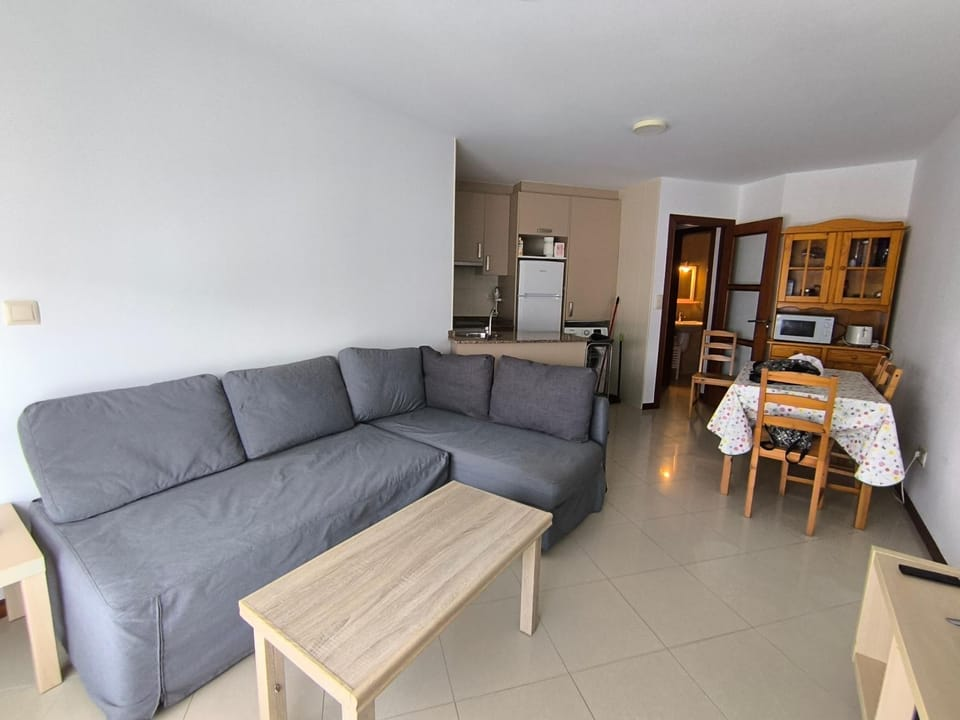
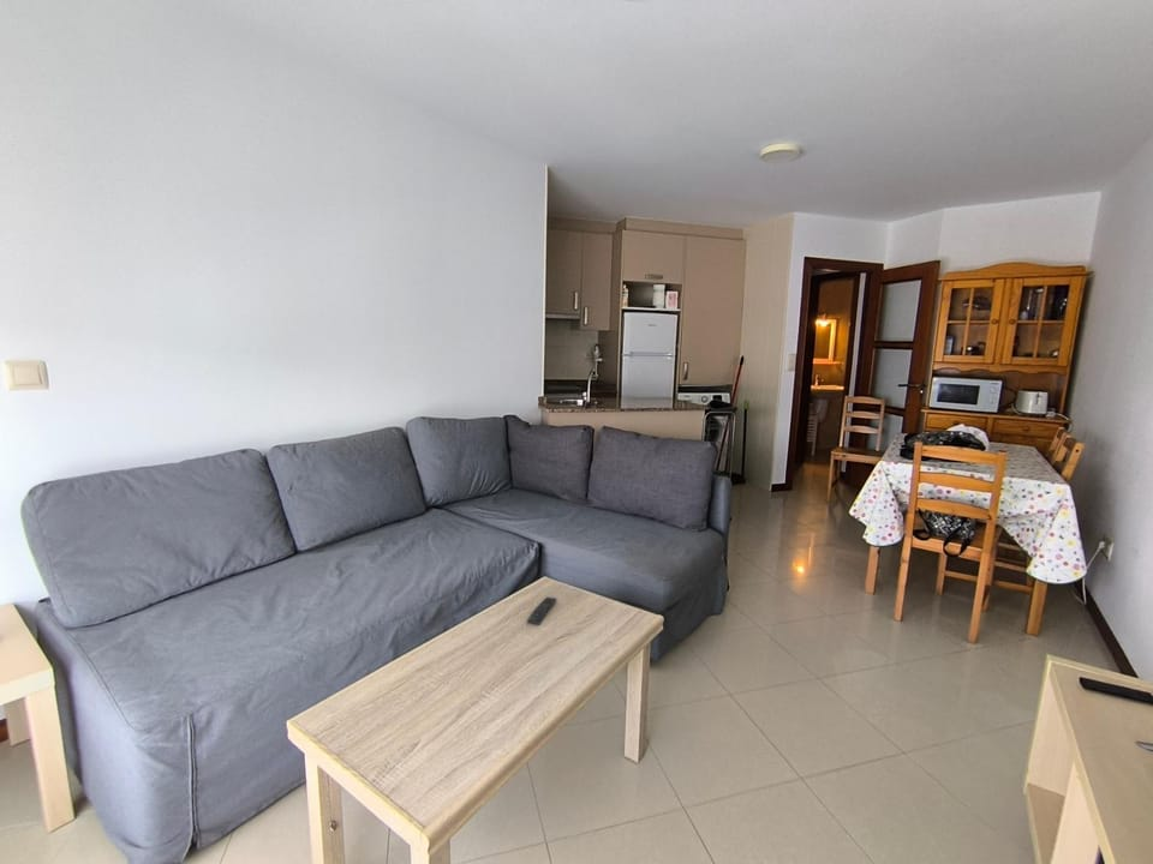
+ remote control (543, 608)
